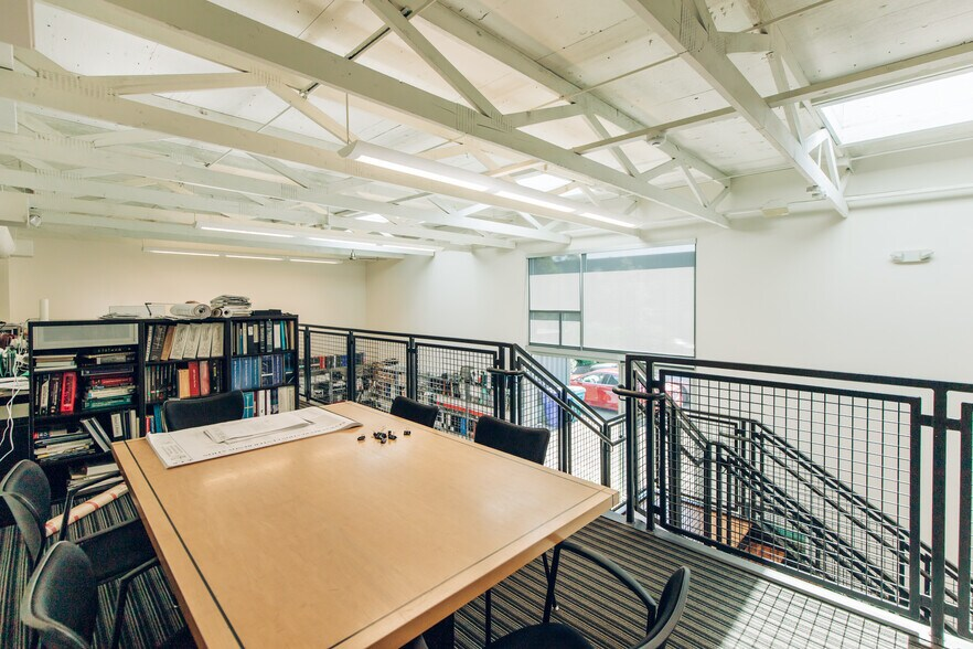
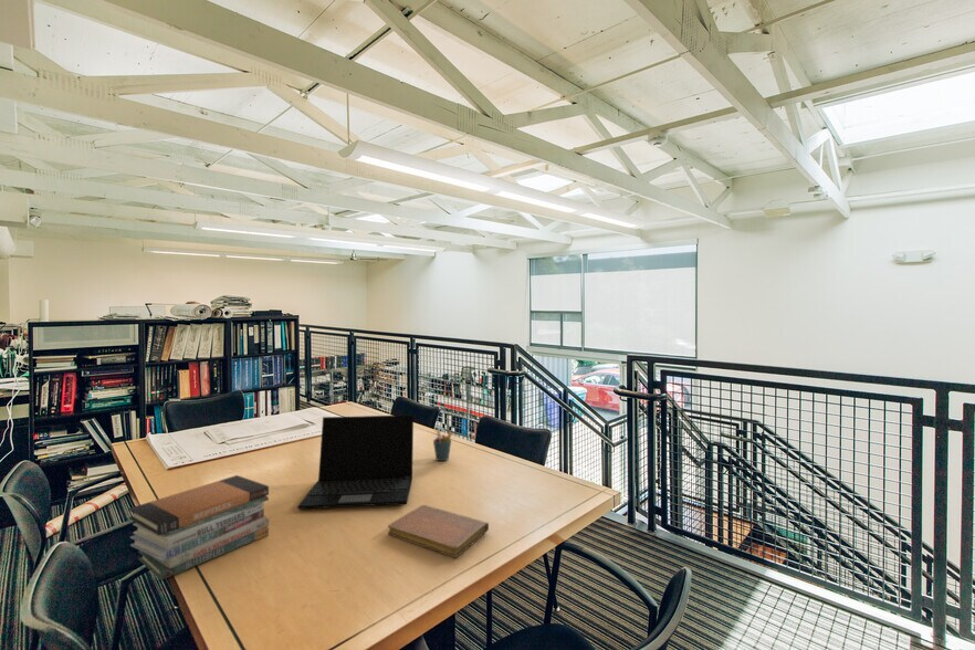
+ book stack (203, 522)
+ laptop (361, 457)
+ notebook (438, 527)
+ pen holder (442, 444)
